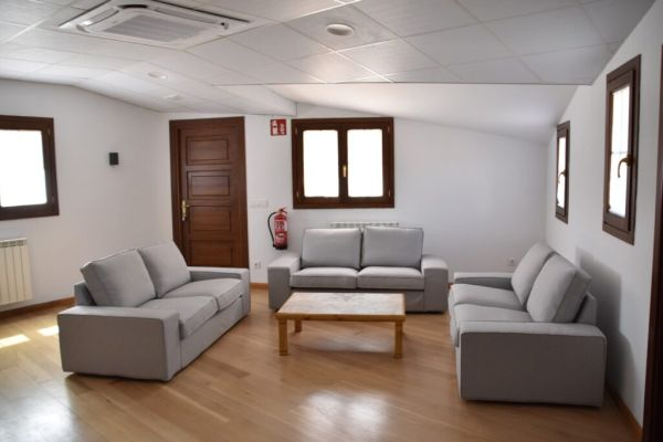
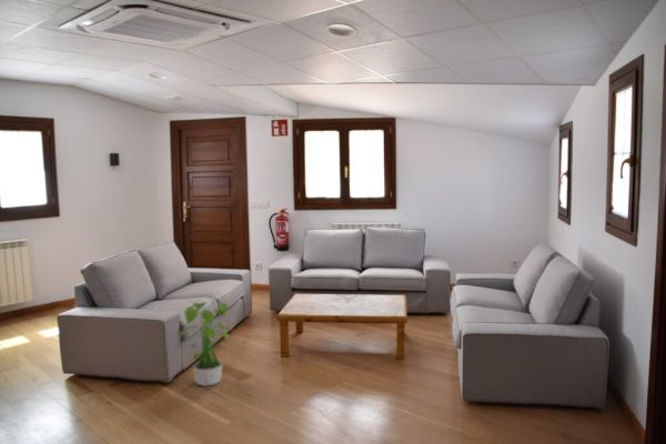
+ potted plant (206, 342)
